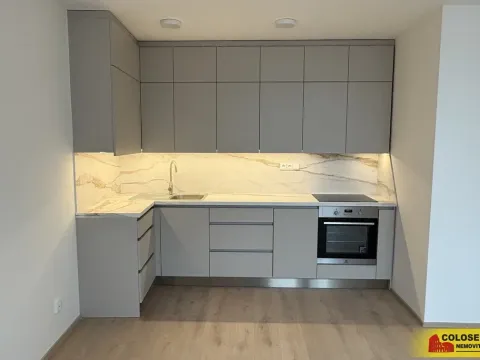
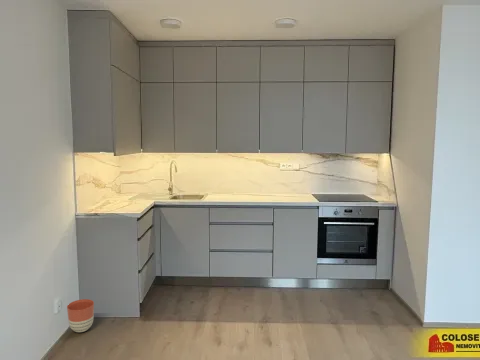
+ planter (81, 317)
